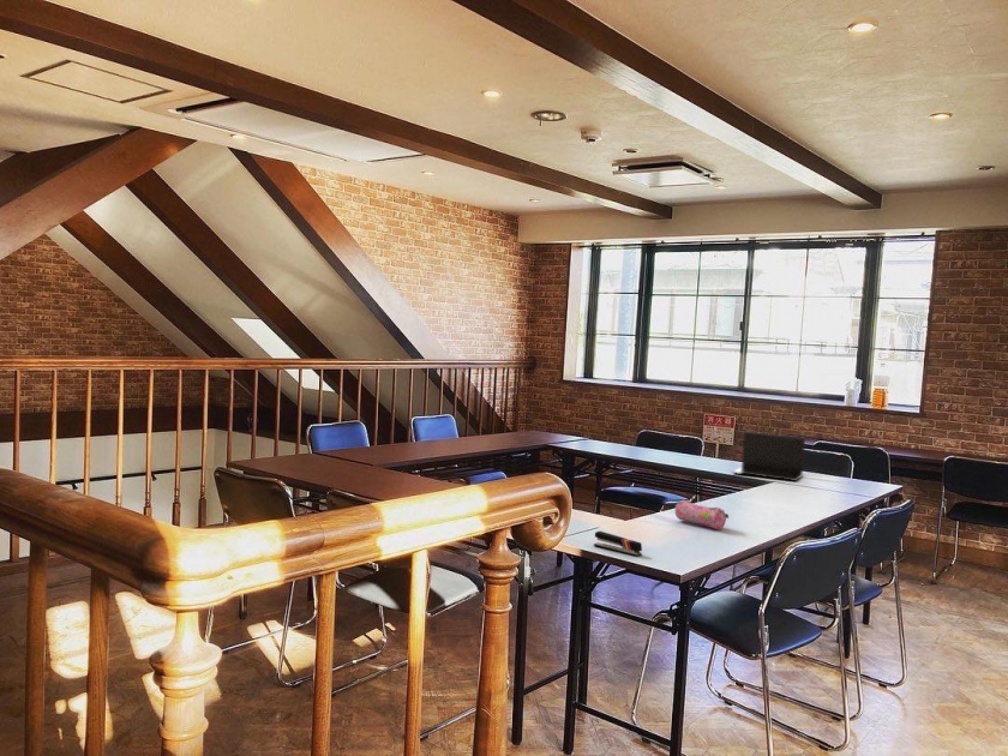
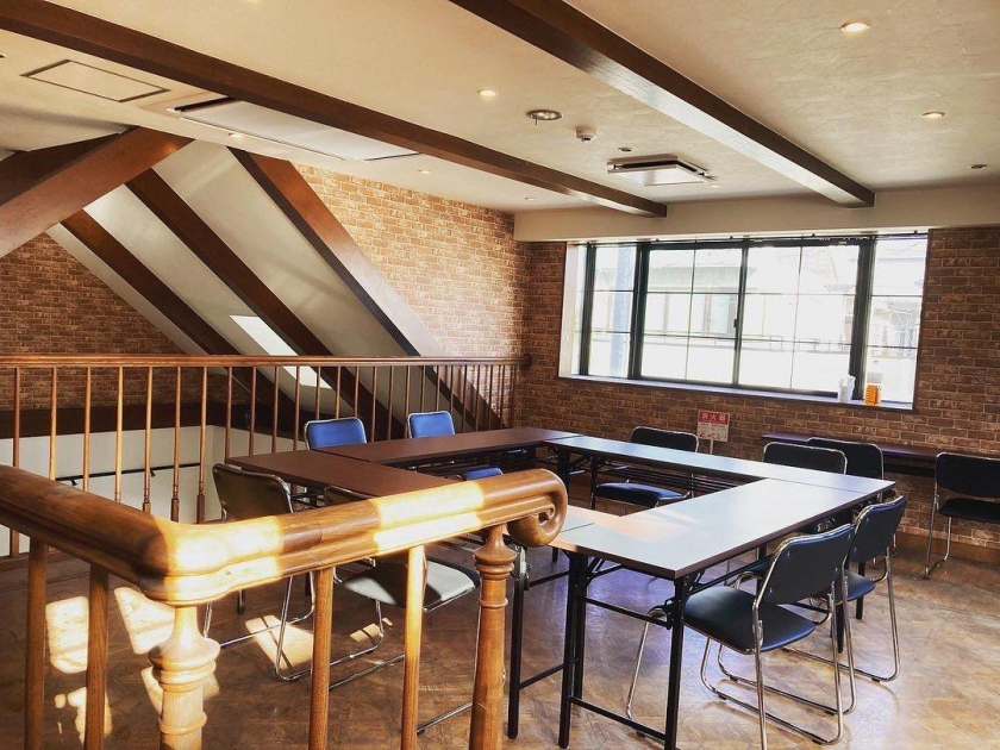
- stapler (617, 542)
- laptop (768, 455)
- pencil case (701, 514)
